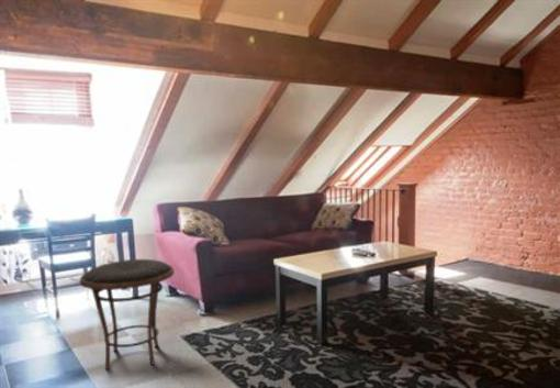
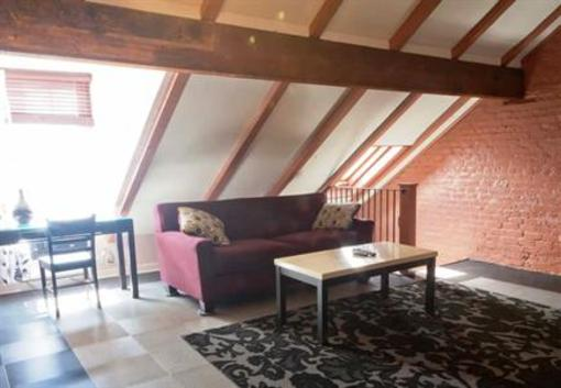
- side table (130, 300)
